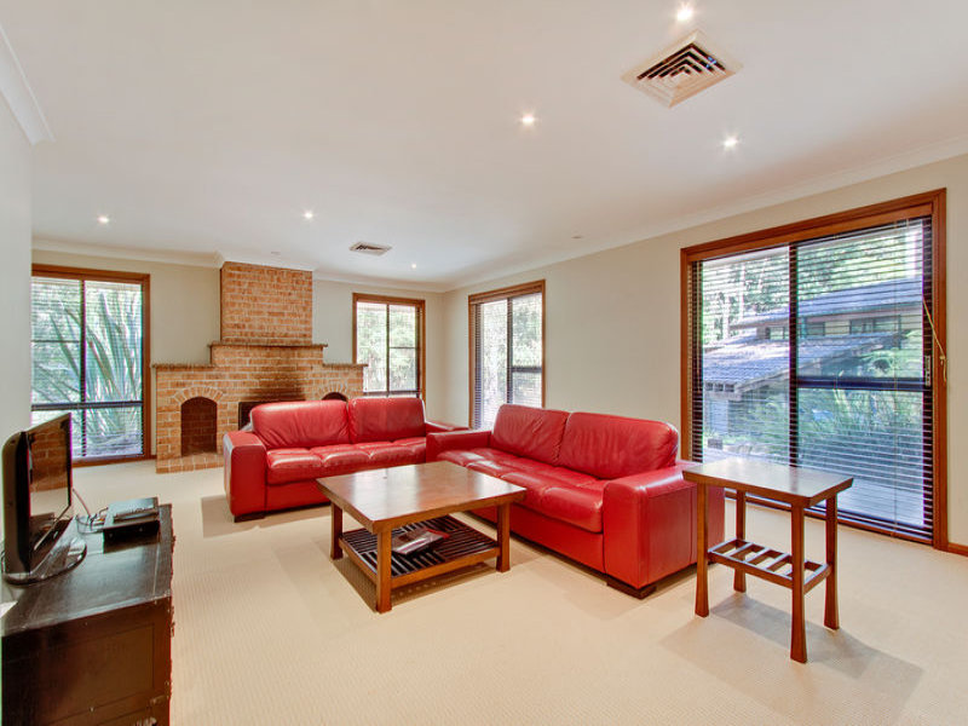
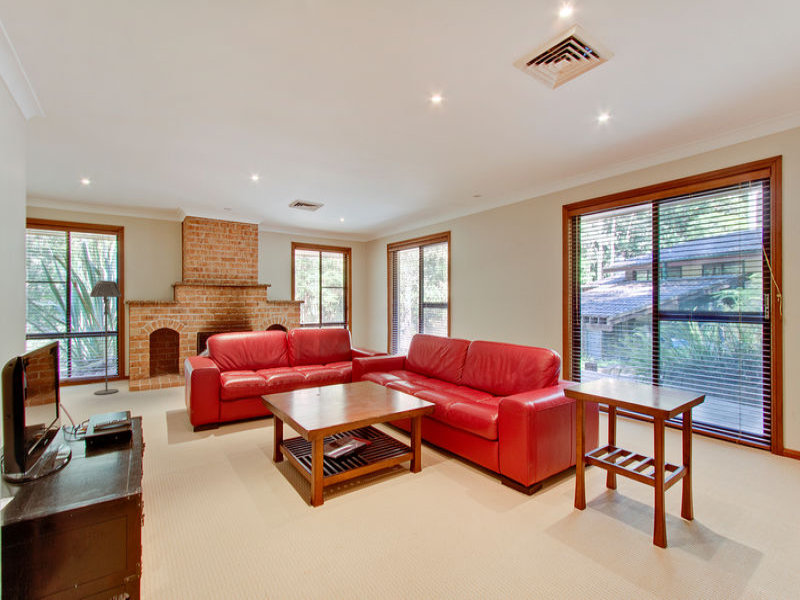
+ floor lamp (106, 336)
